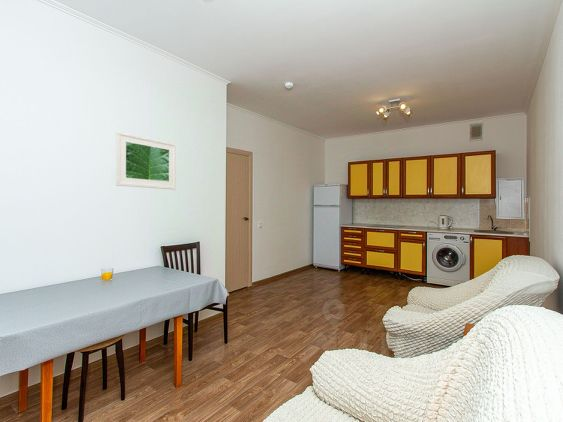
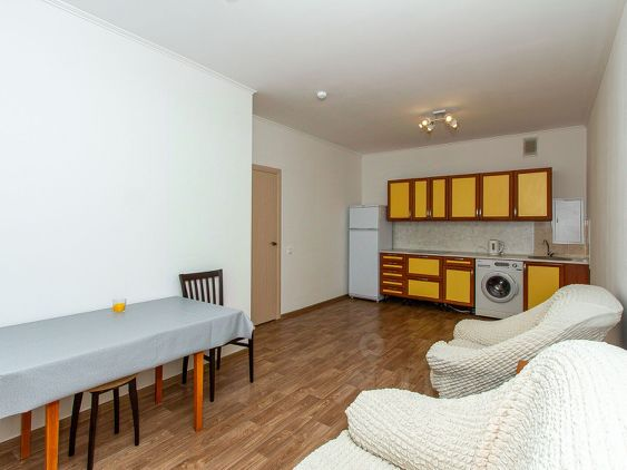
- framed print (148, 162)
